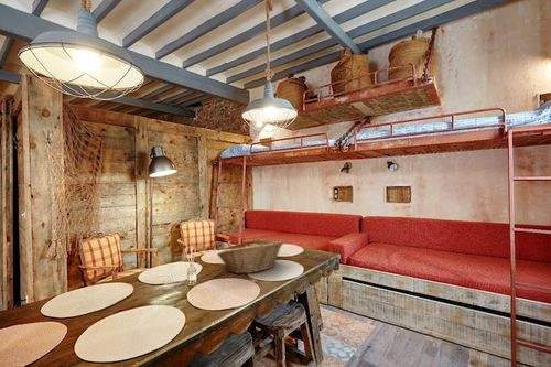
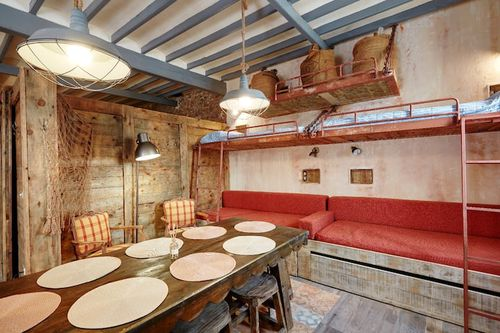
- fruit basket (251, 253)
